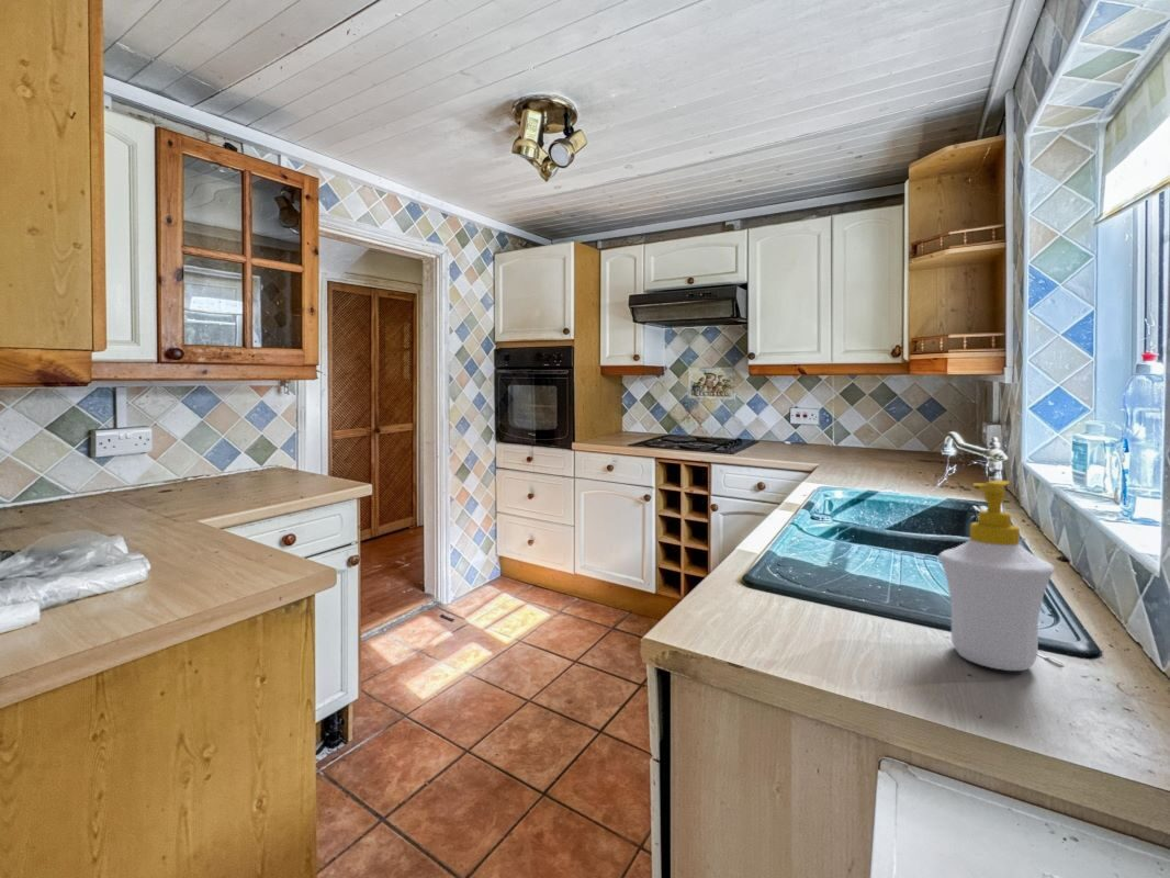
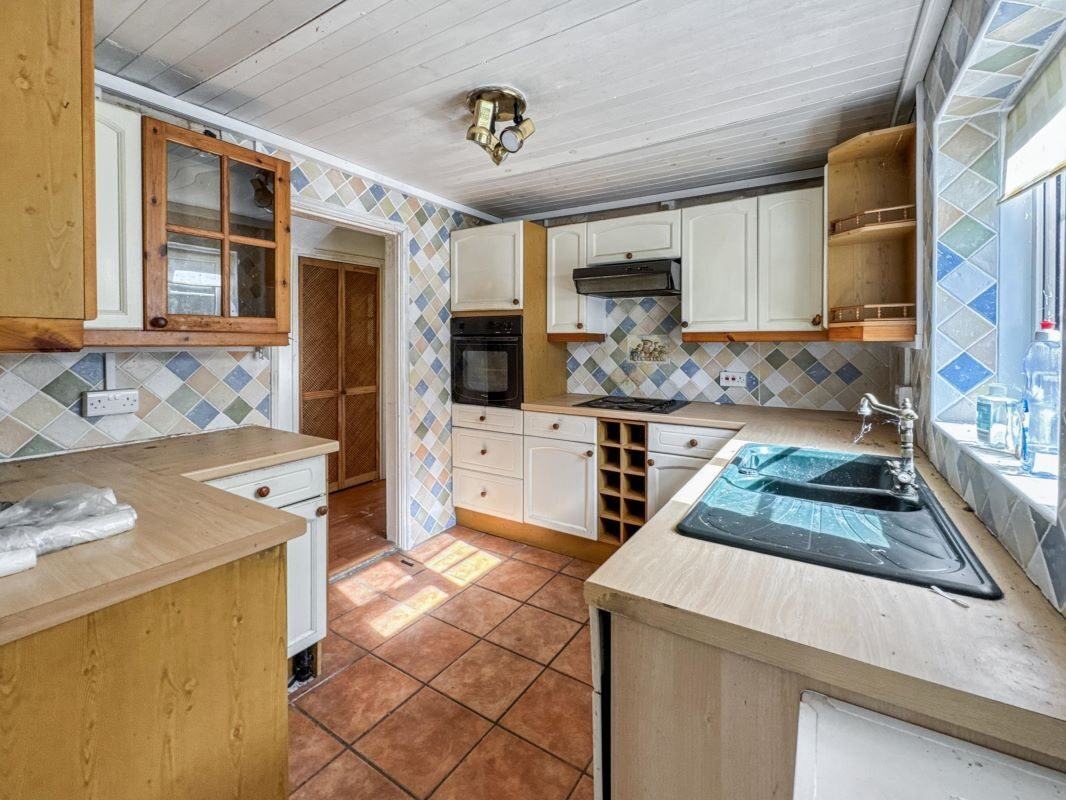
- soap bottle (993, 570)
